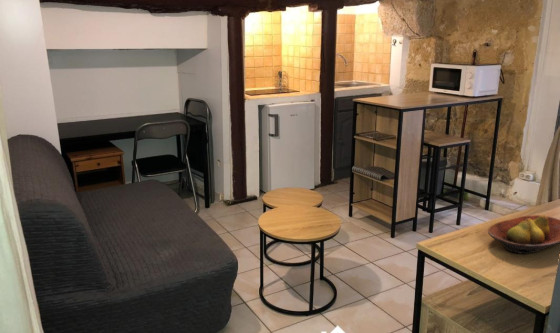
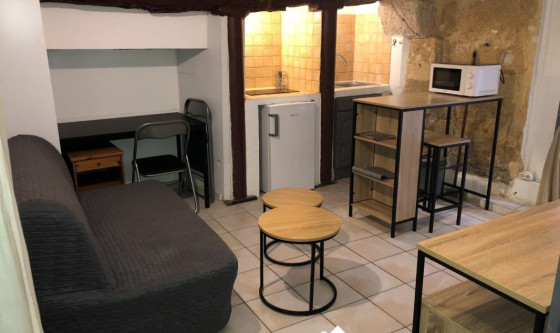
- fruit bowl (531, 230)
